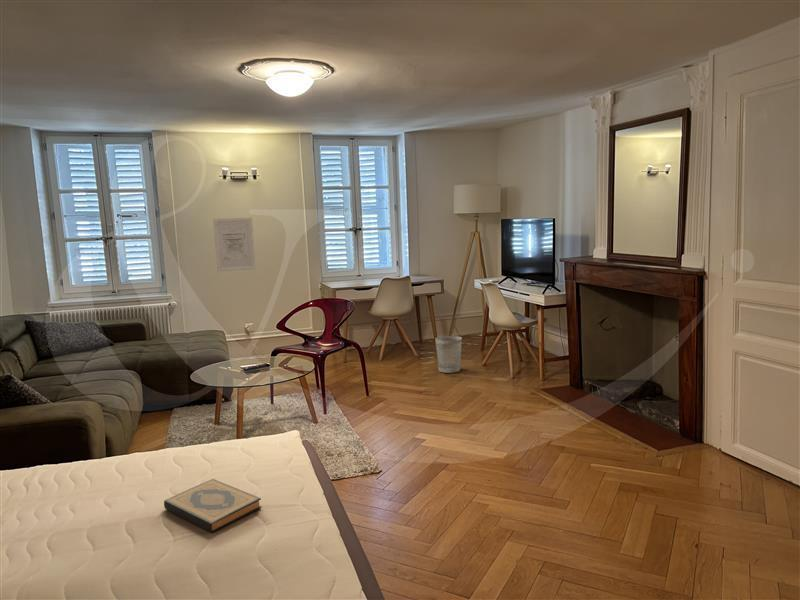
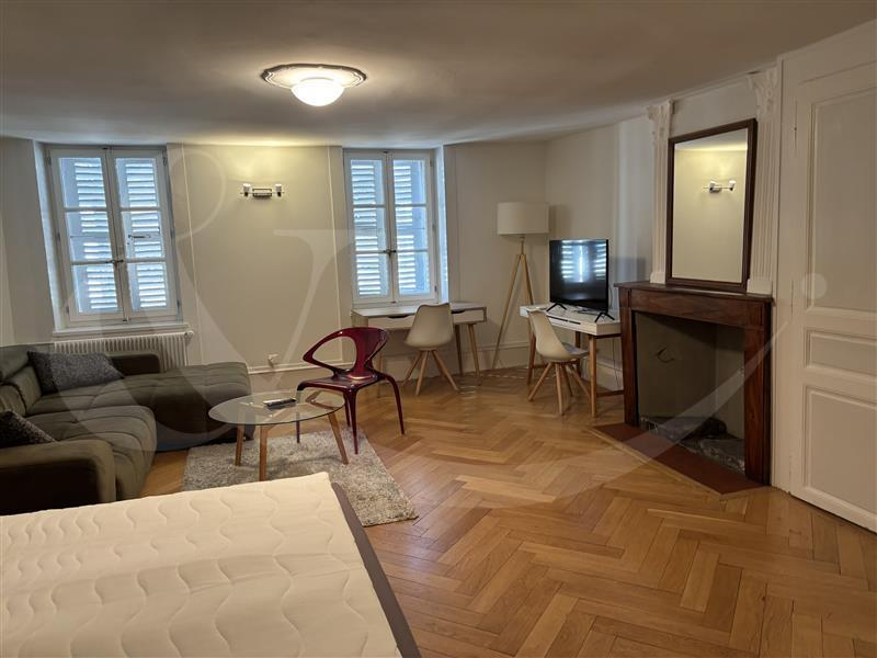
- hardback book (212, 503)
- wastebasket (449, 354)
- wall art (234, 244)
